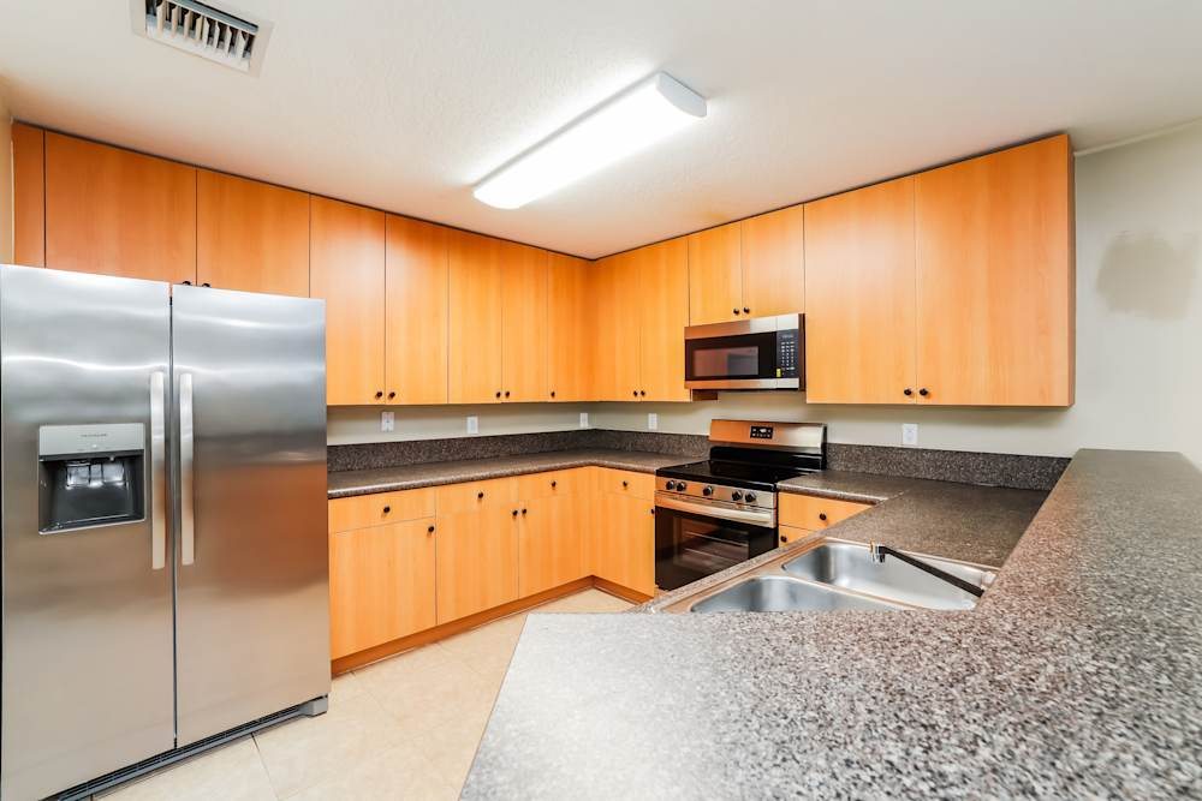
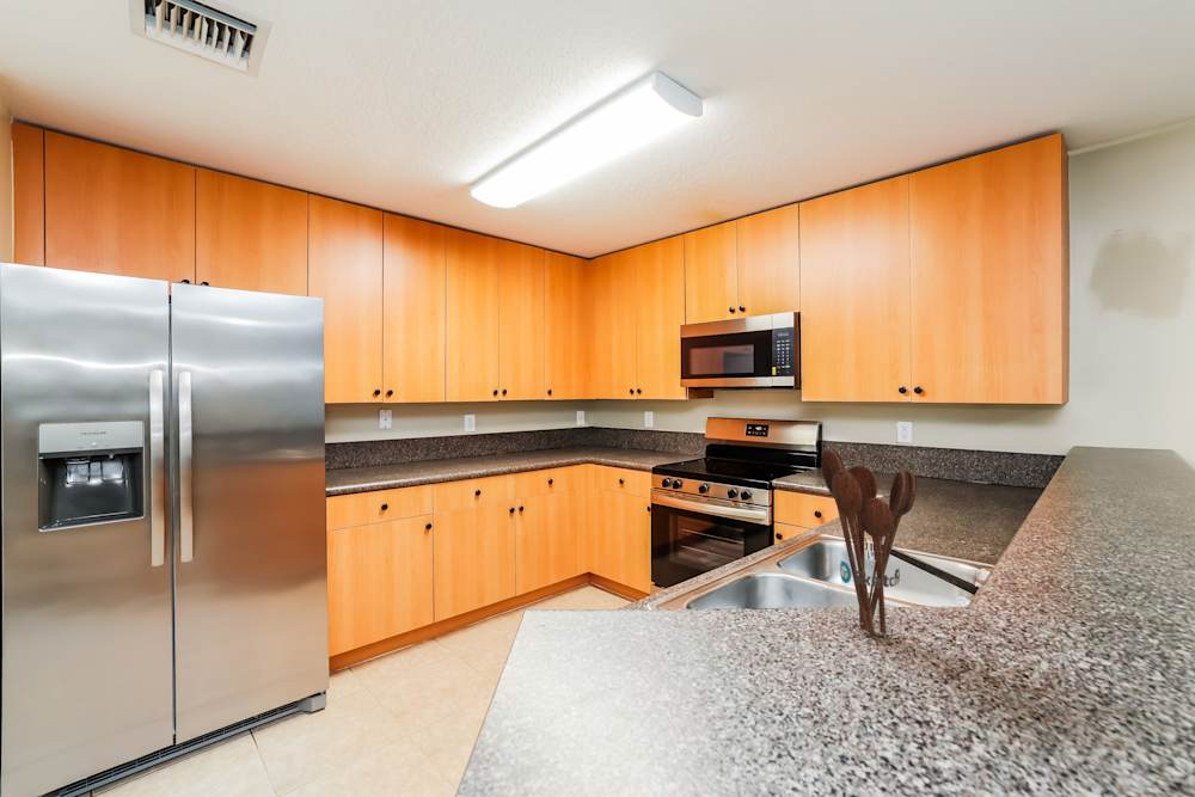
+ utensil holder (863, 539)
